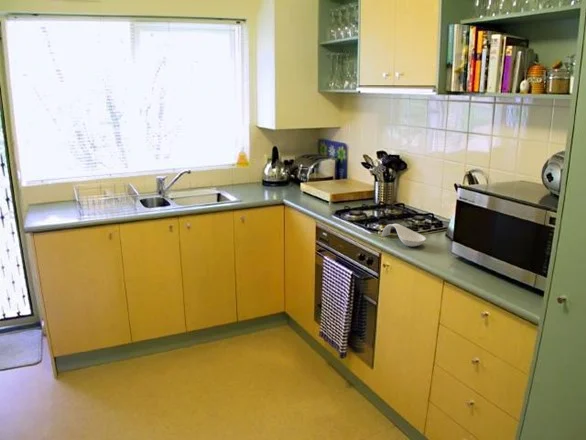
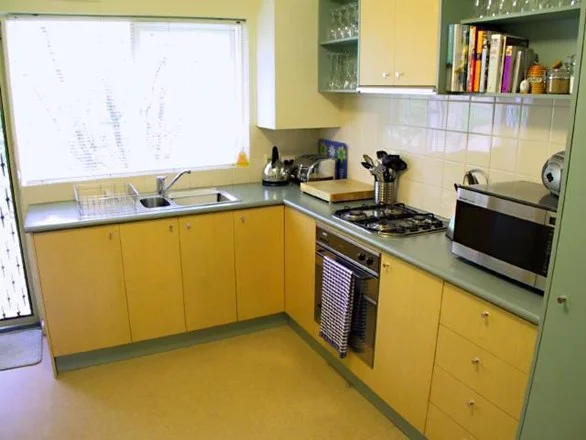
- spoon rest (402, 234)
